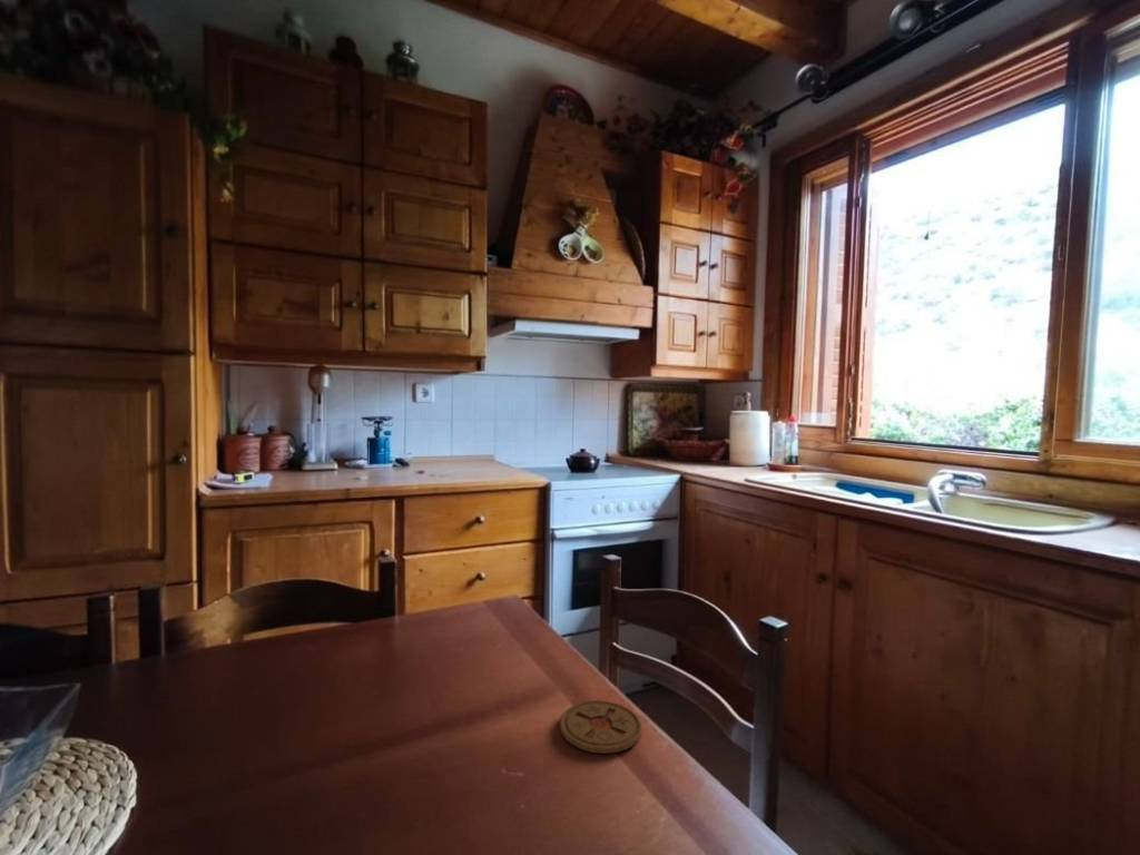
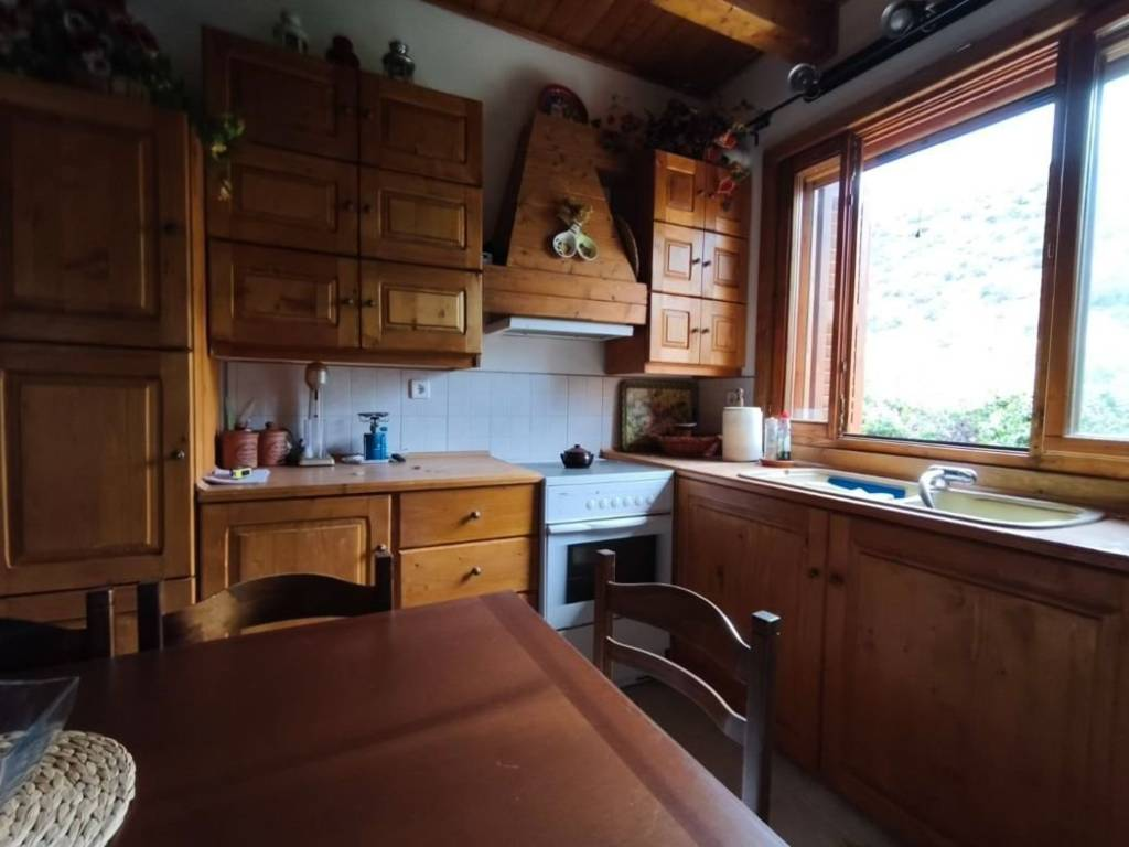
- coaster (600, 725)
